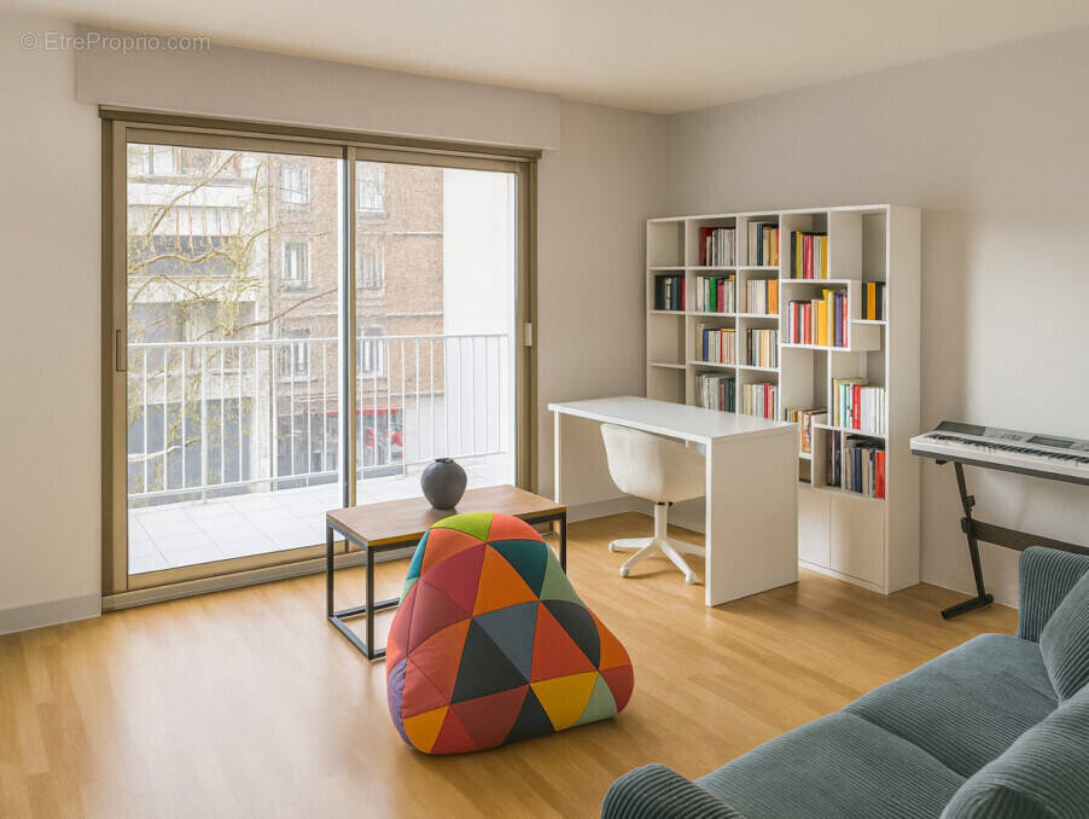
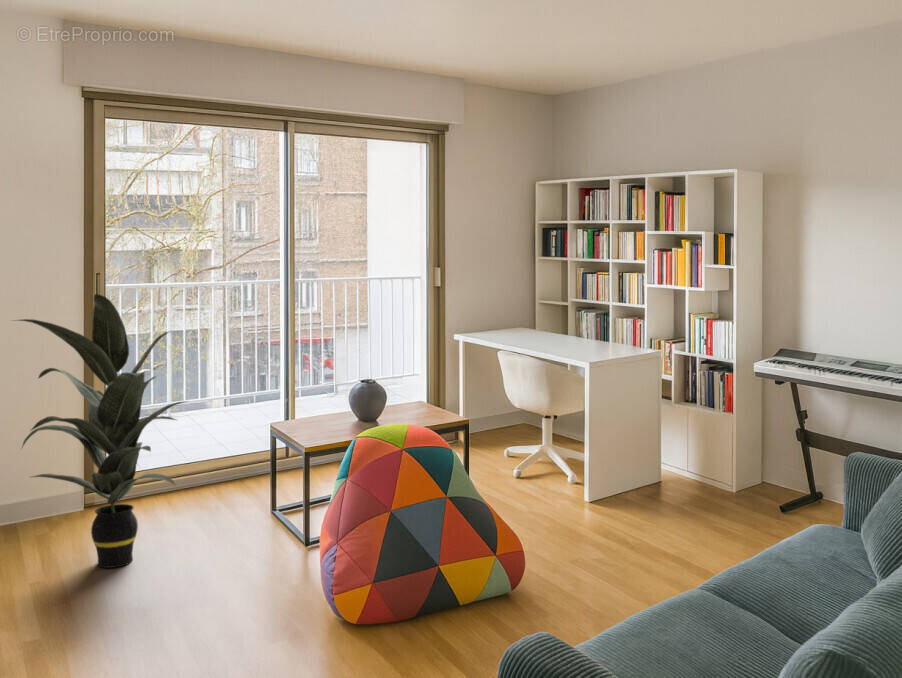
+ indoor plant (102, 431)
